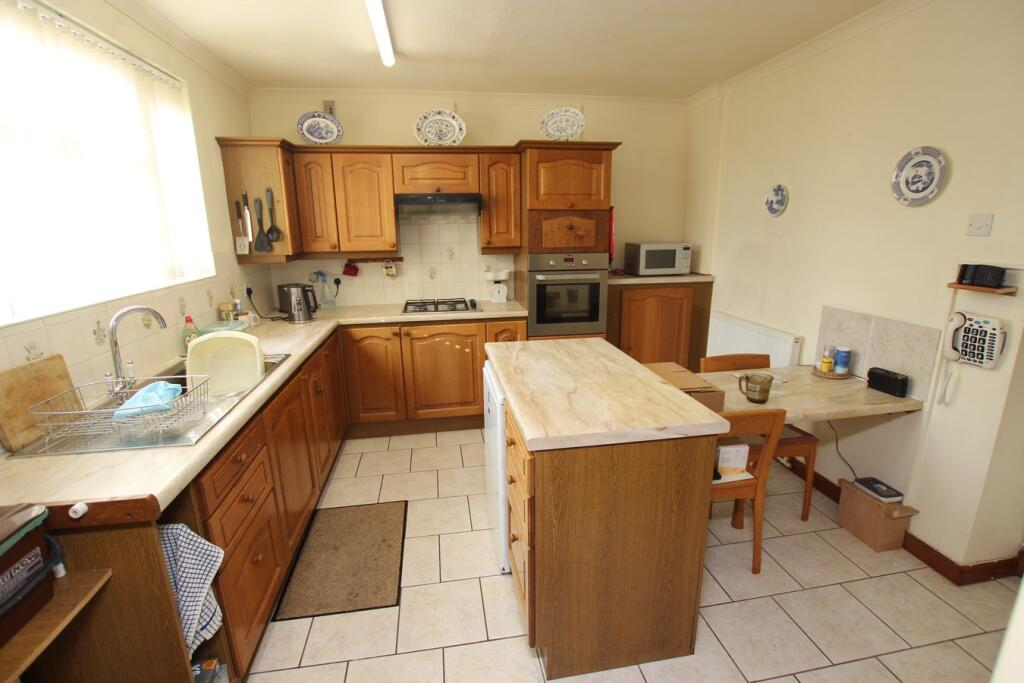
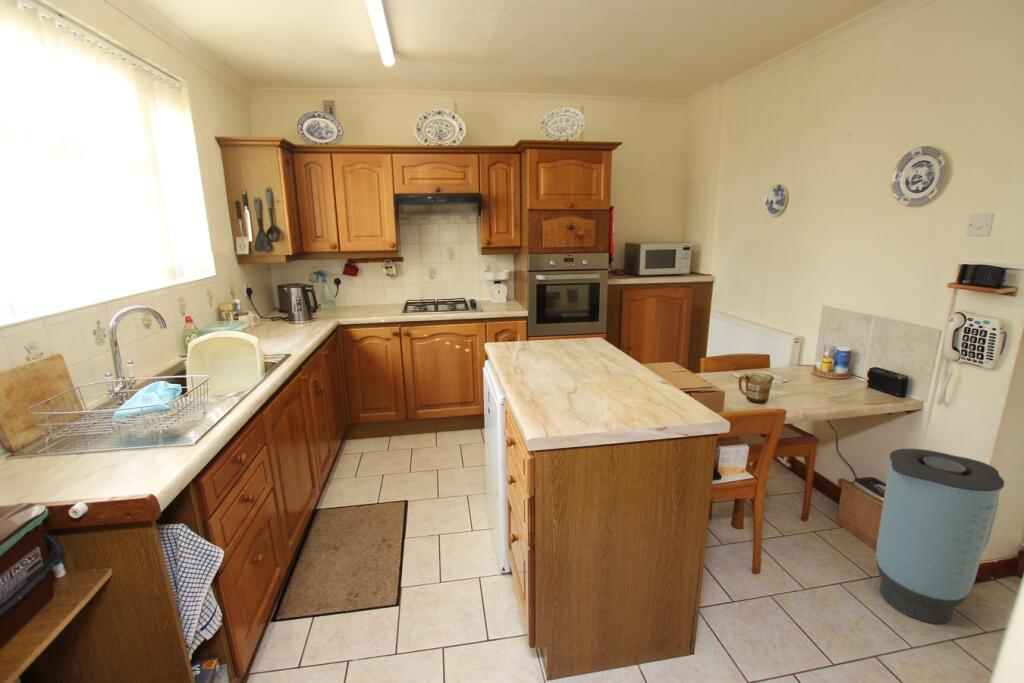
+ trash can (935, 534)
